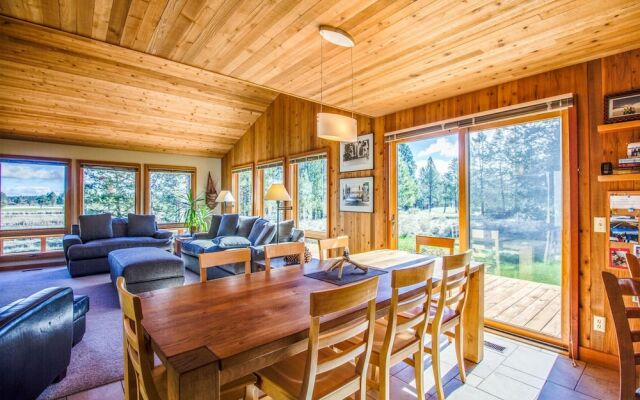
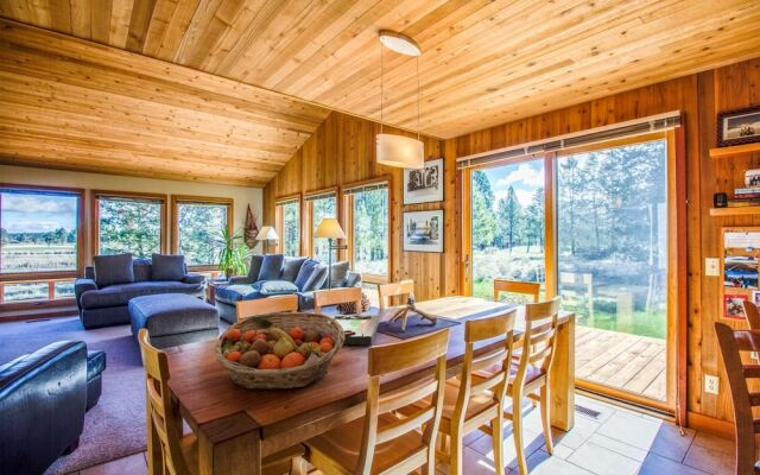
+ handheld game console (346, 327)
+ fruit basket (281, 347)
